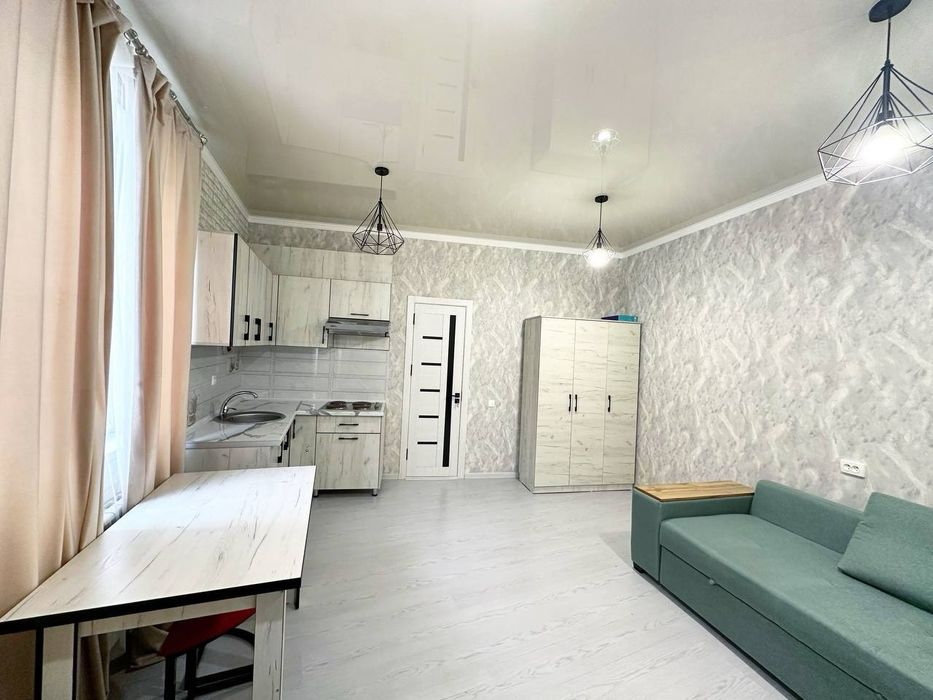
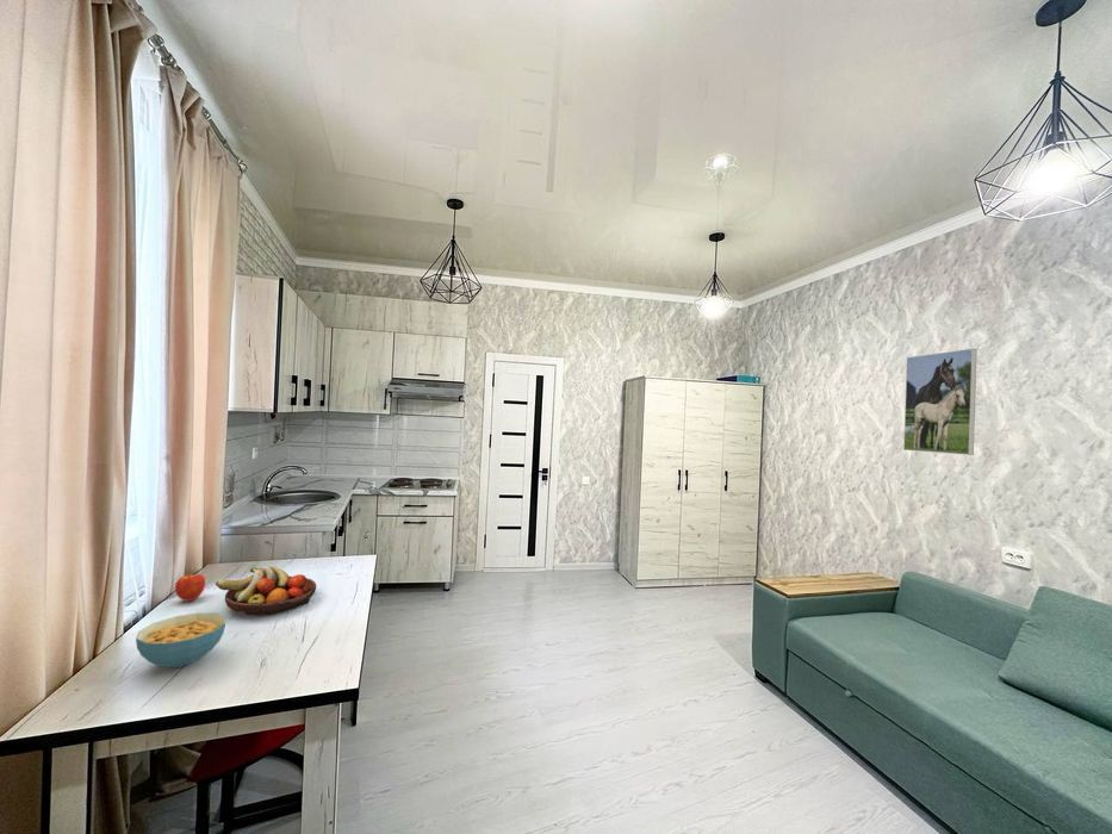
+ apple (191, 586)
+ fruit bowl (272, 586)
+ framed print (937, 403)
+ cereal bowl (182, 645)
